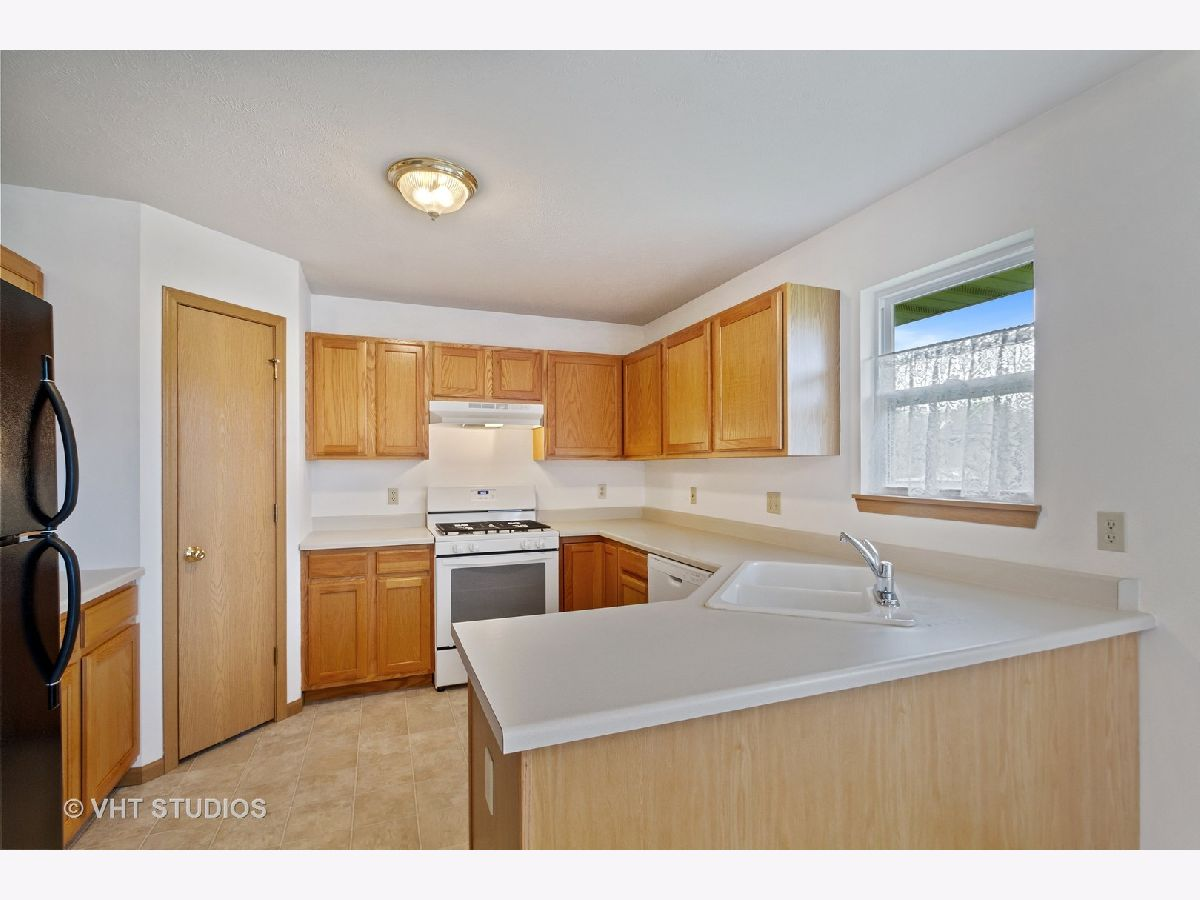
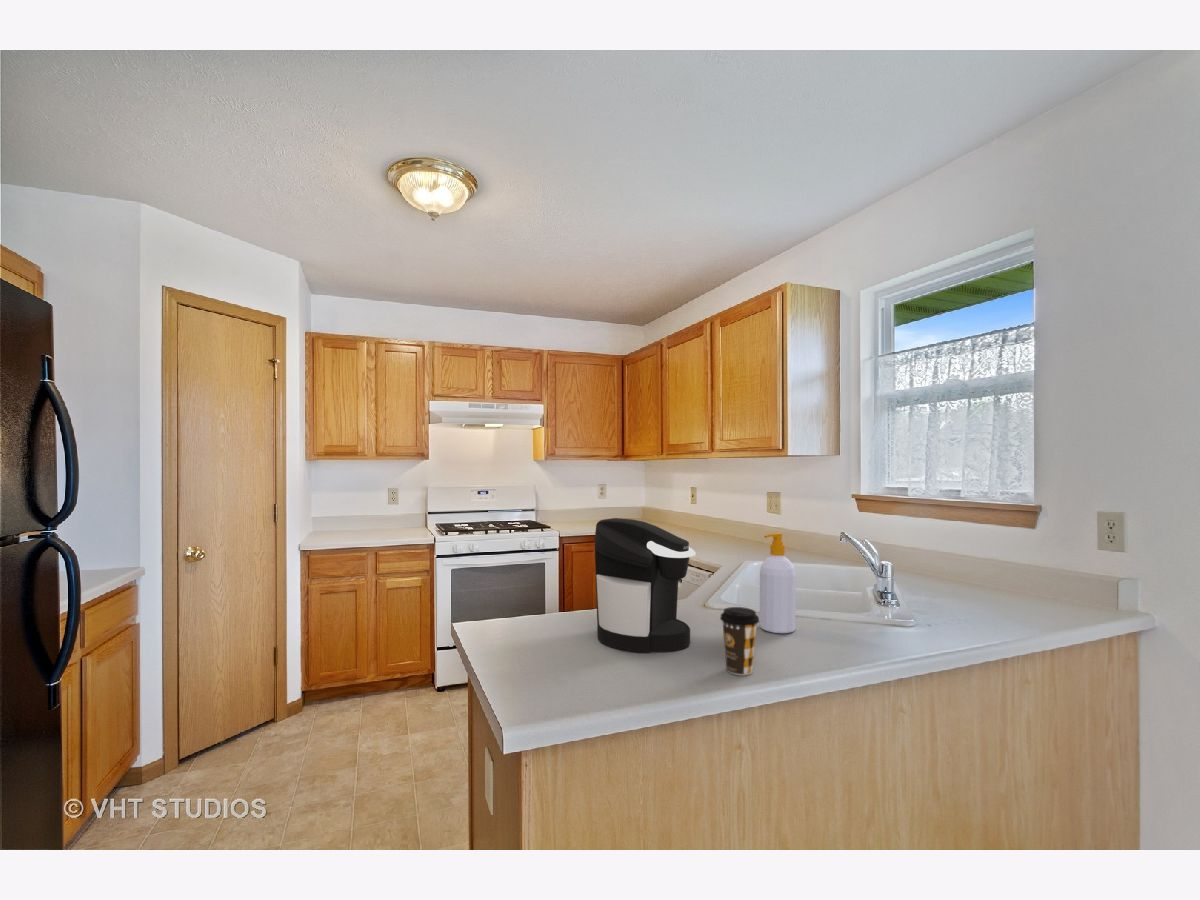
+ coffee maker (645, 579)
+ soap bottle (776, 580)
+ coffee cup (739, 640)
